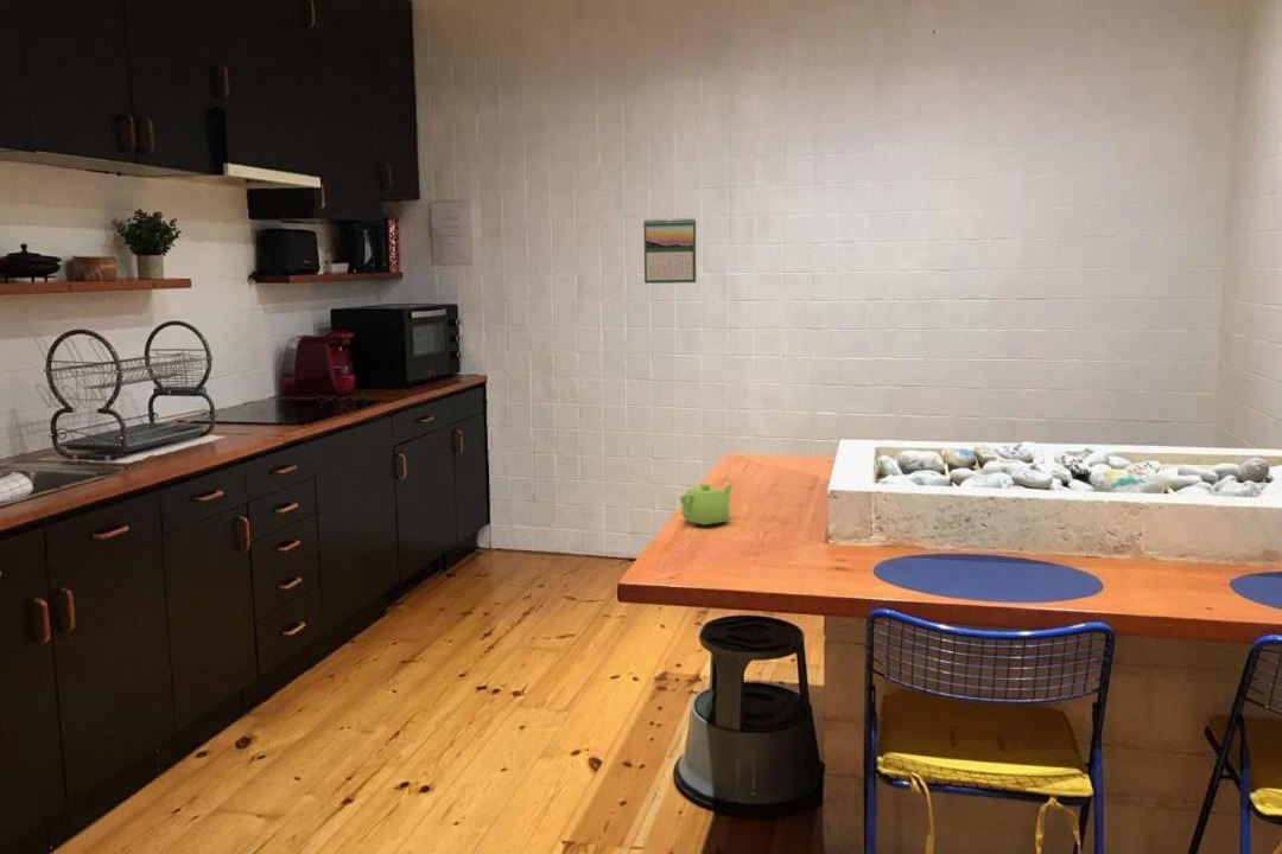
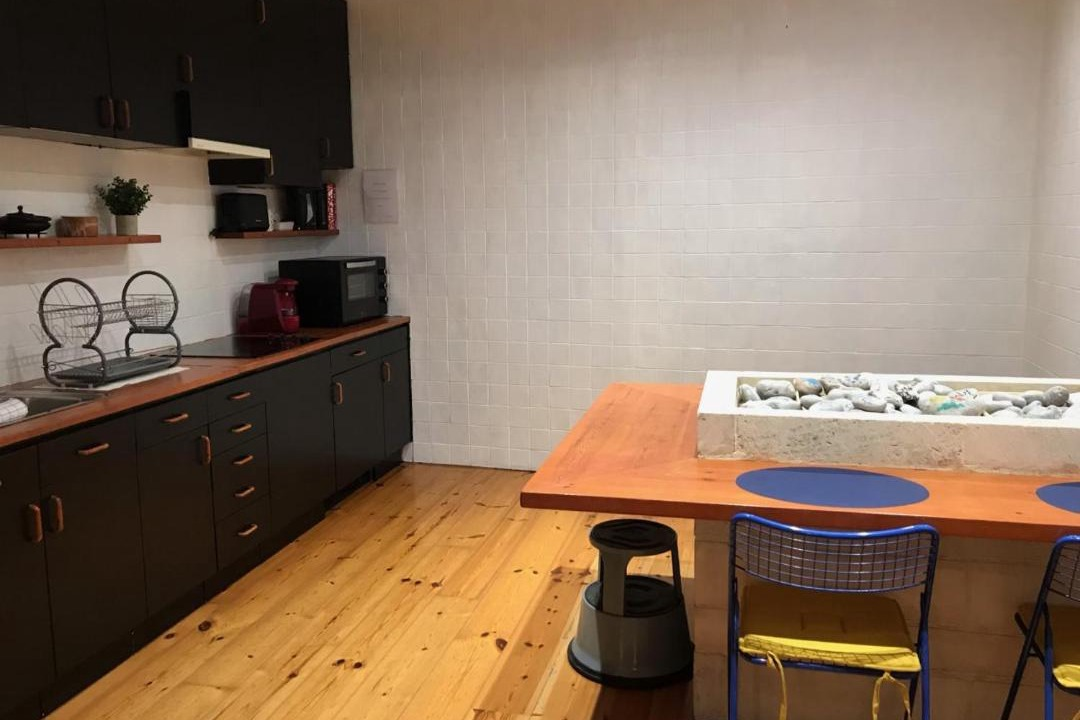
- calendar (669, 250)
- teapot (707, 502)
